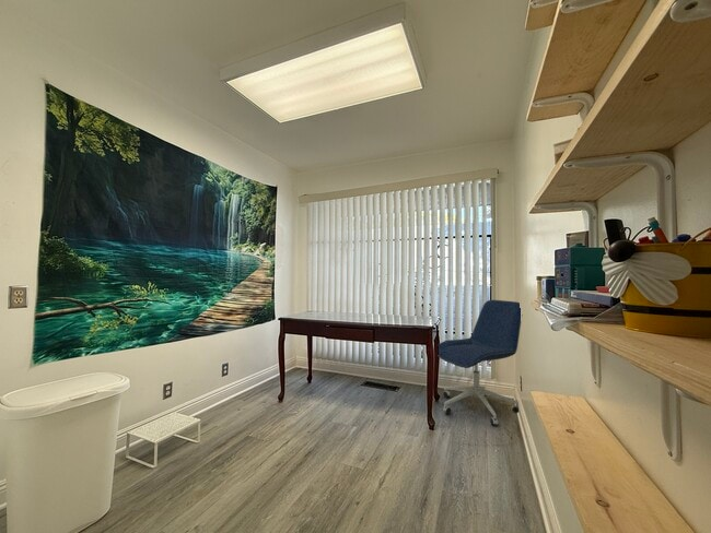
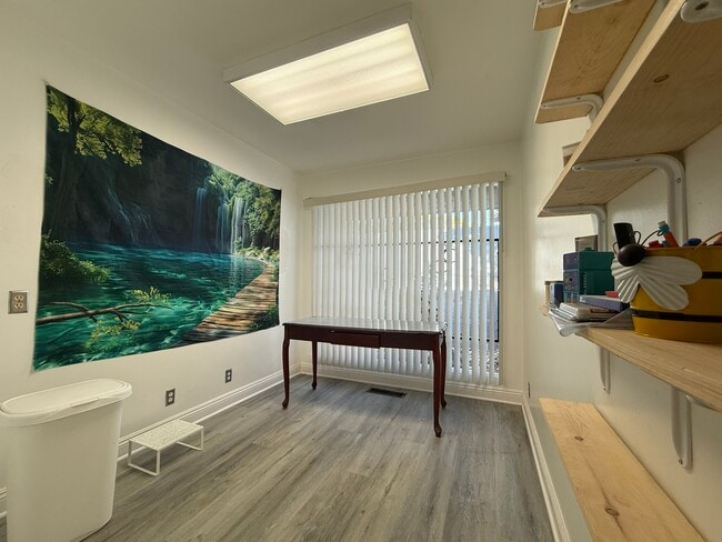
- office chair (477, 354)
